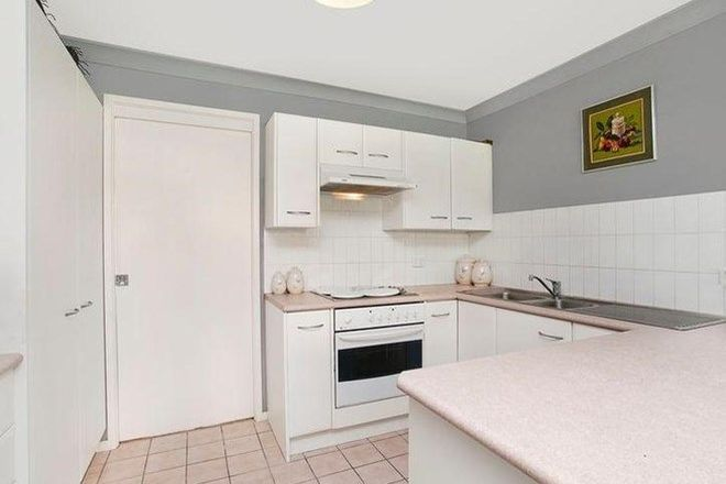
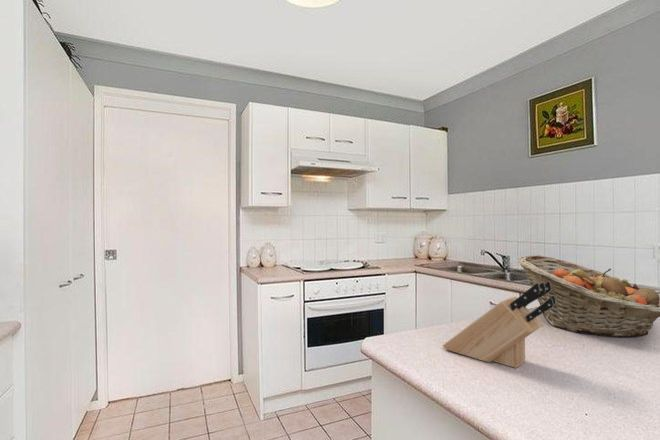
+ fruit basket (585, 290)
+ knife block (497, 317)
